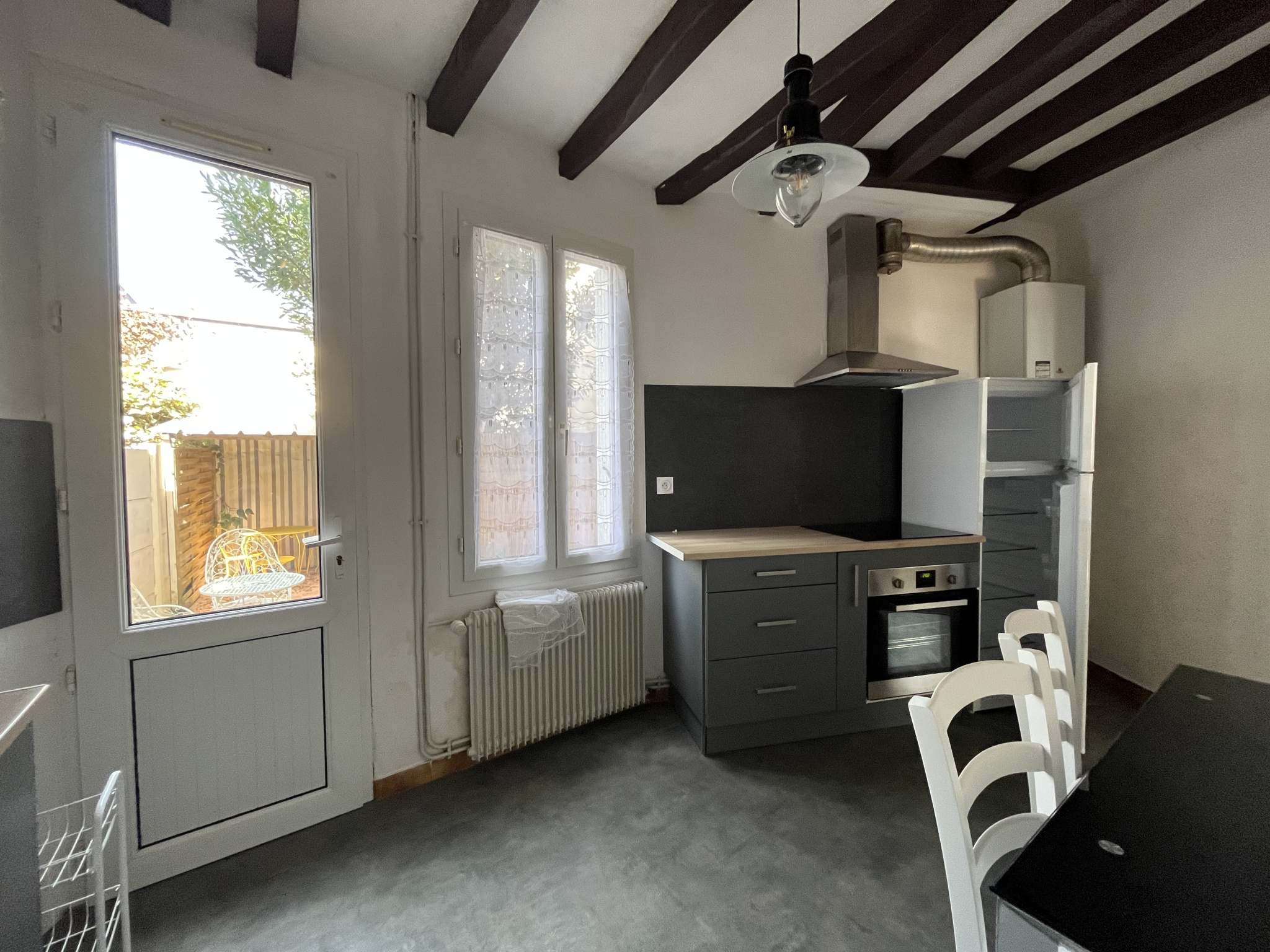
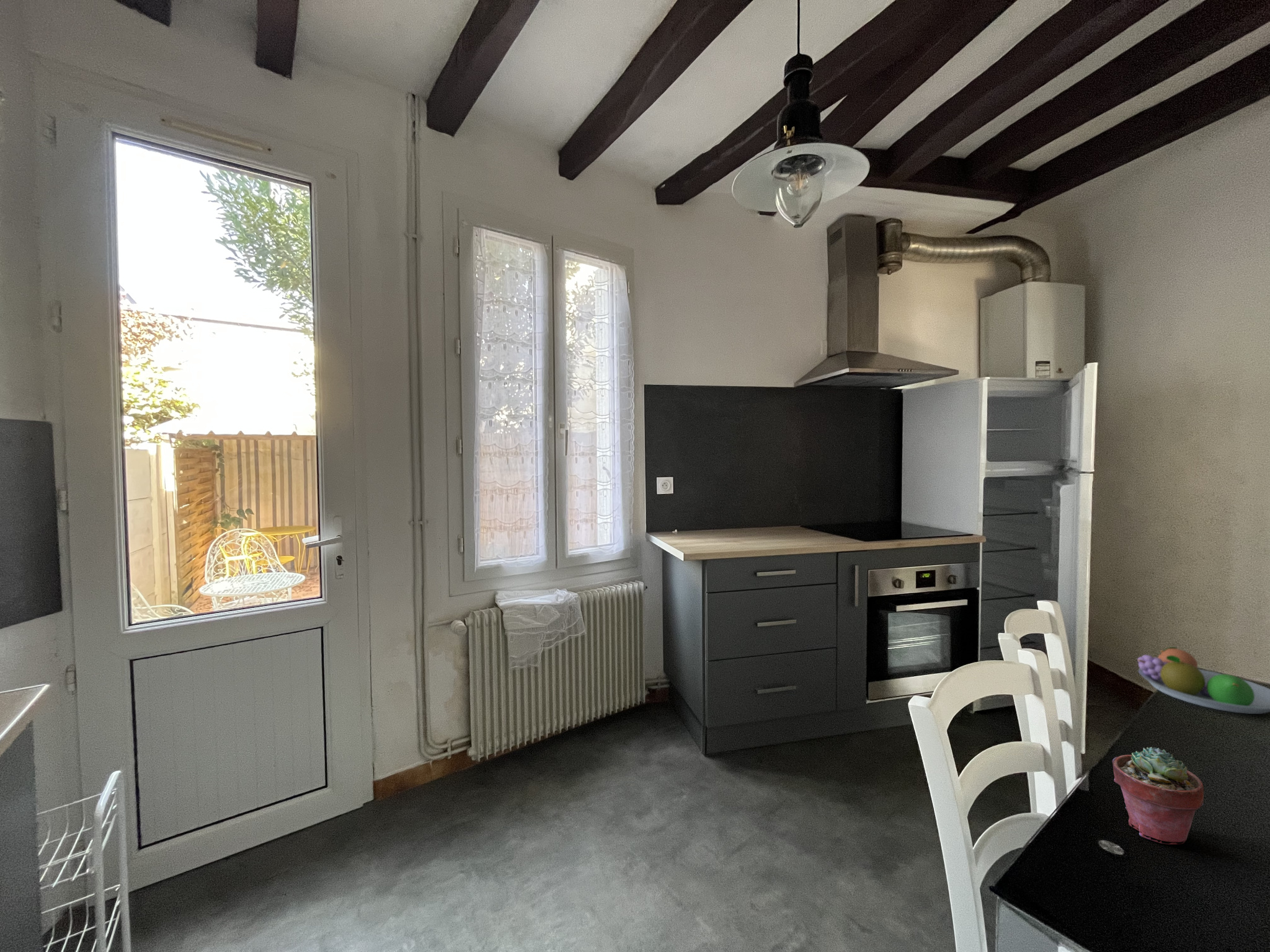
+ fruit bowl (1207, 676)
+ potted succulent (1157, 789)
